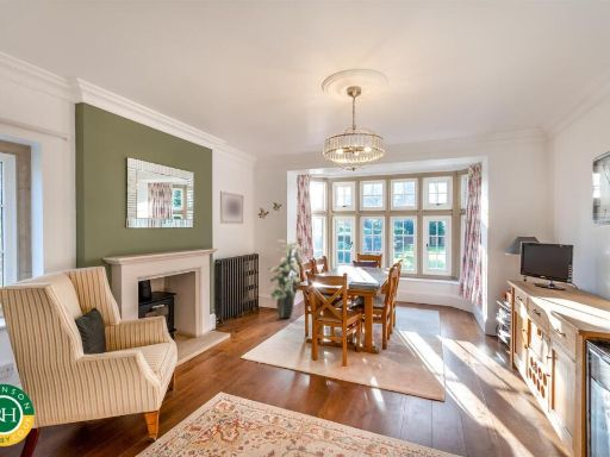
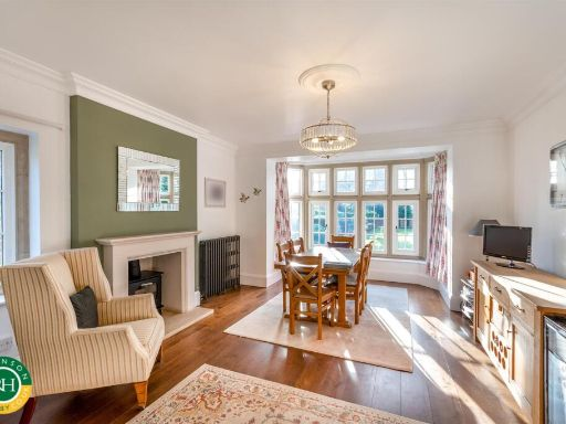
- indoor plant (285, 277)
